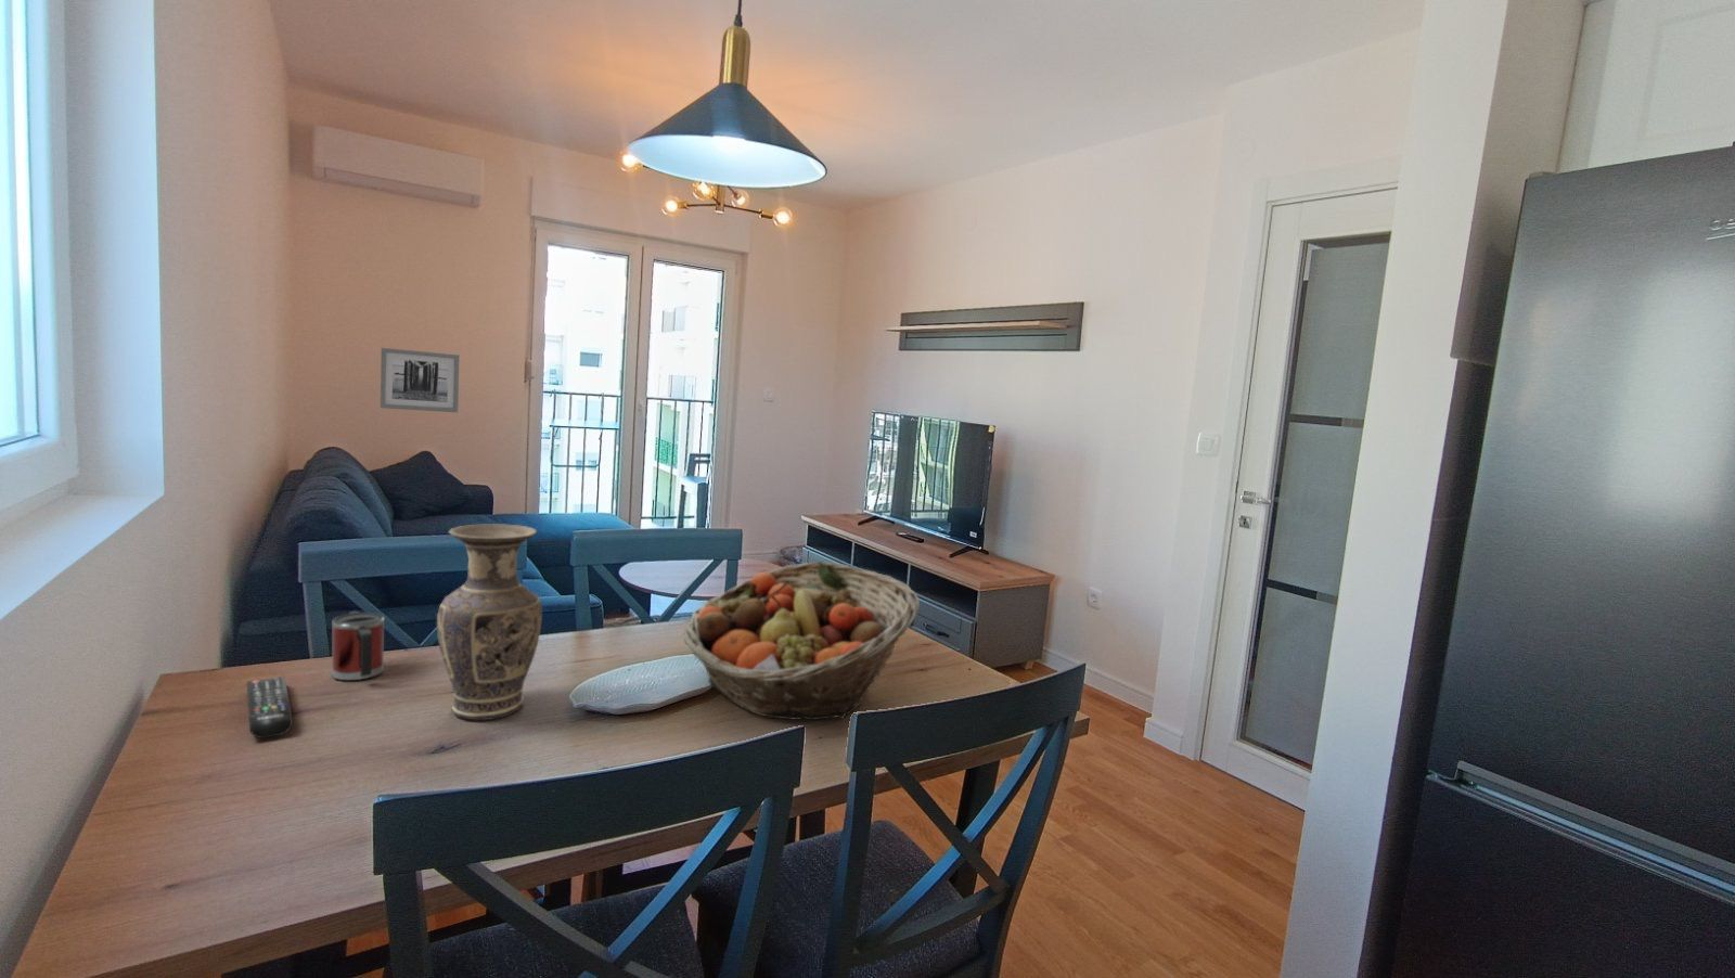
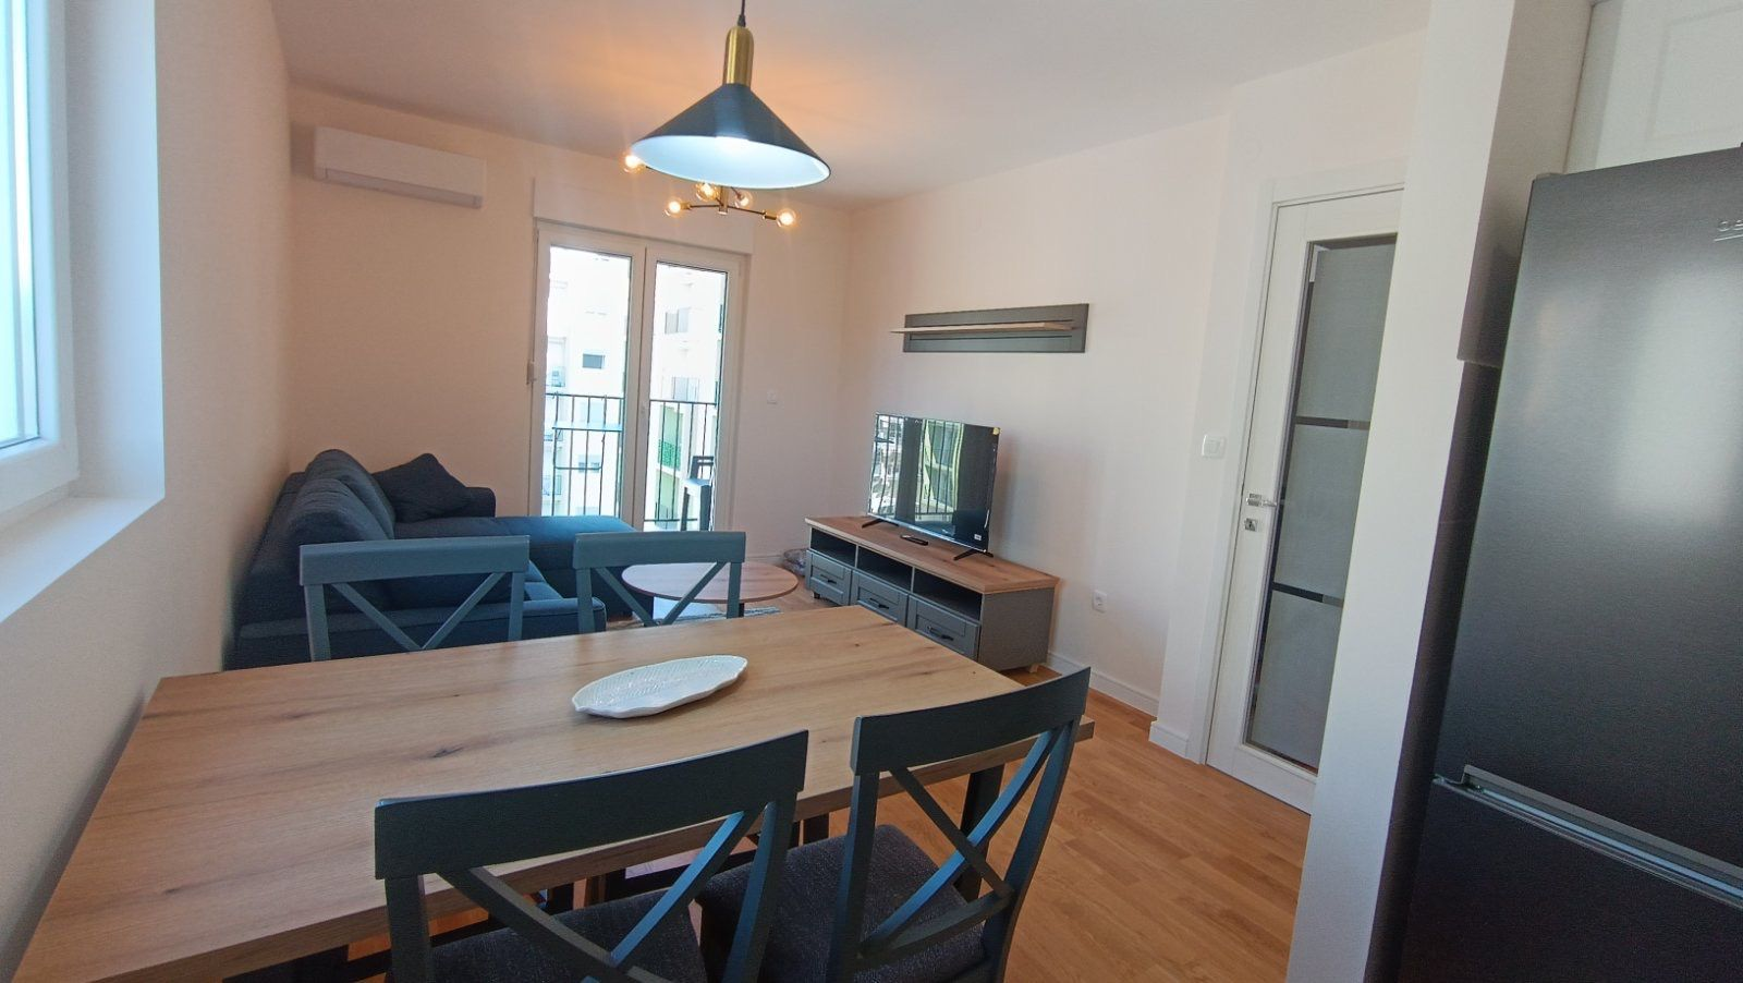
- wall art (419, 380)
- fruit basket (800, 631)
- vase (490, 619)
- mug (359, 646)
- remote control (268, 704)
